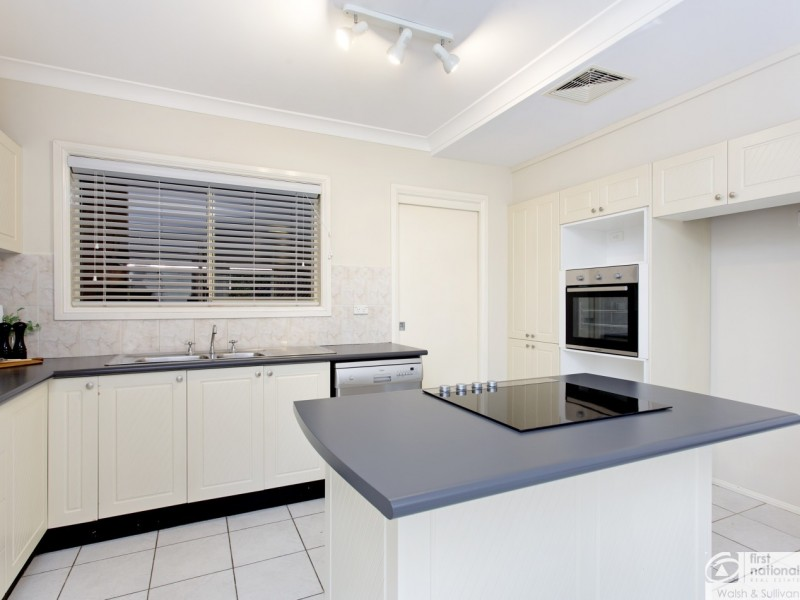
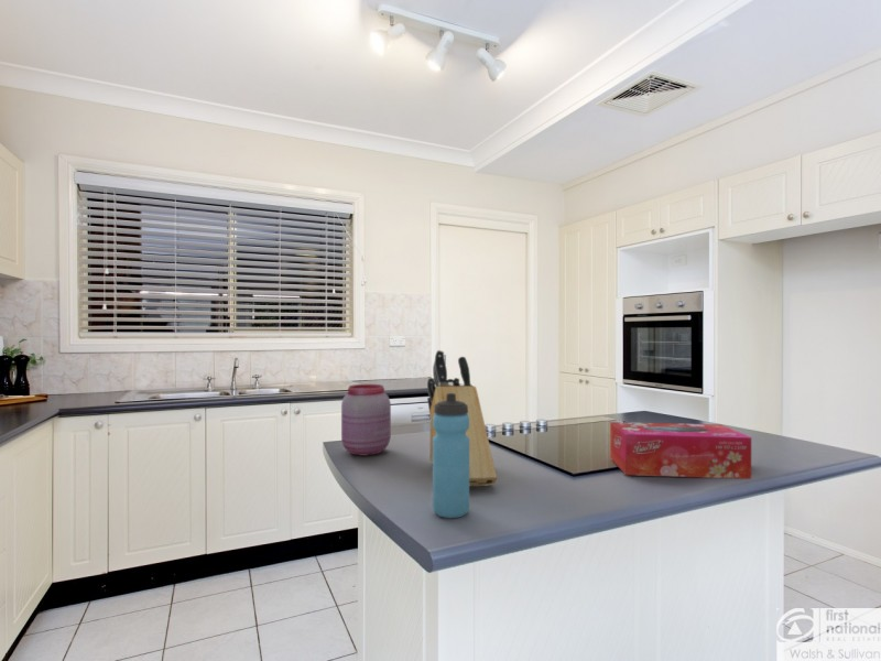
+ water bottle (450, 453)
+ knife block (460, 401)
+ tissue box (675, 448)
+ jar (366, 419)
